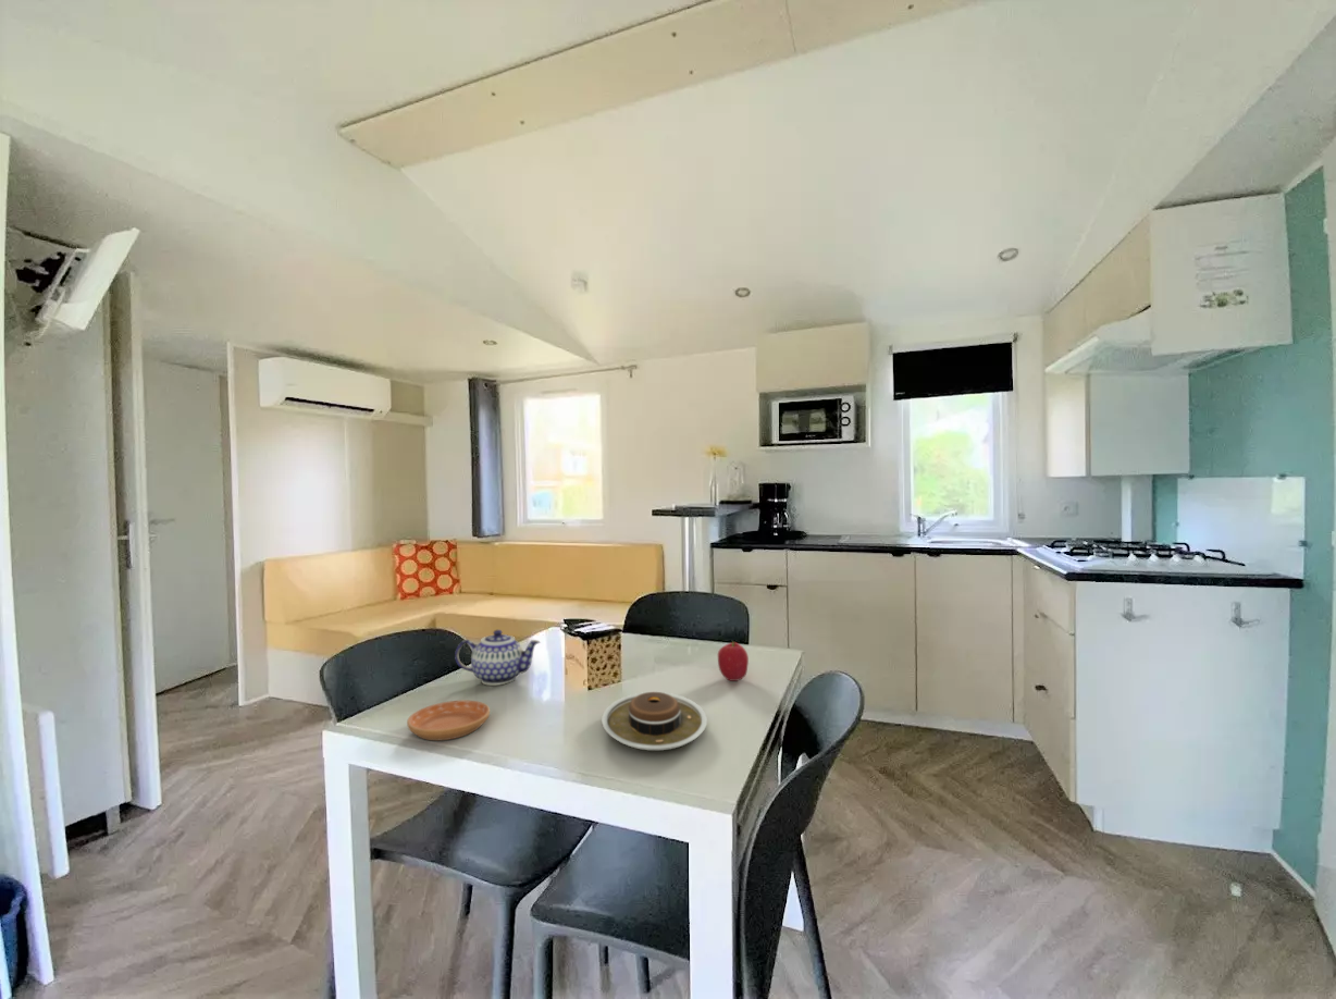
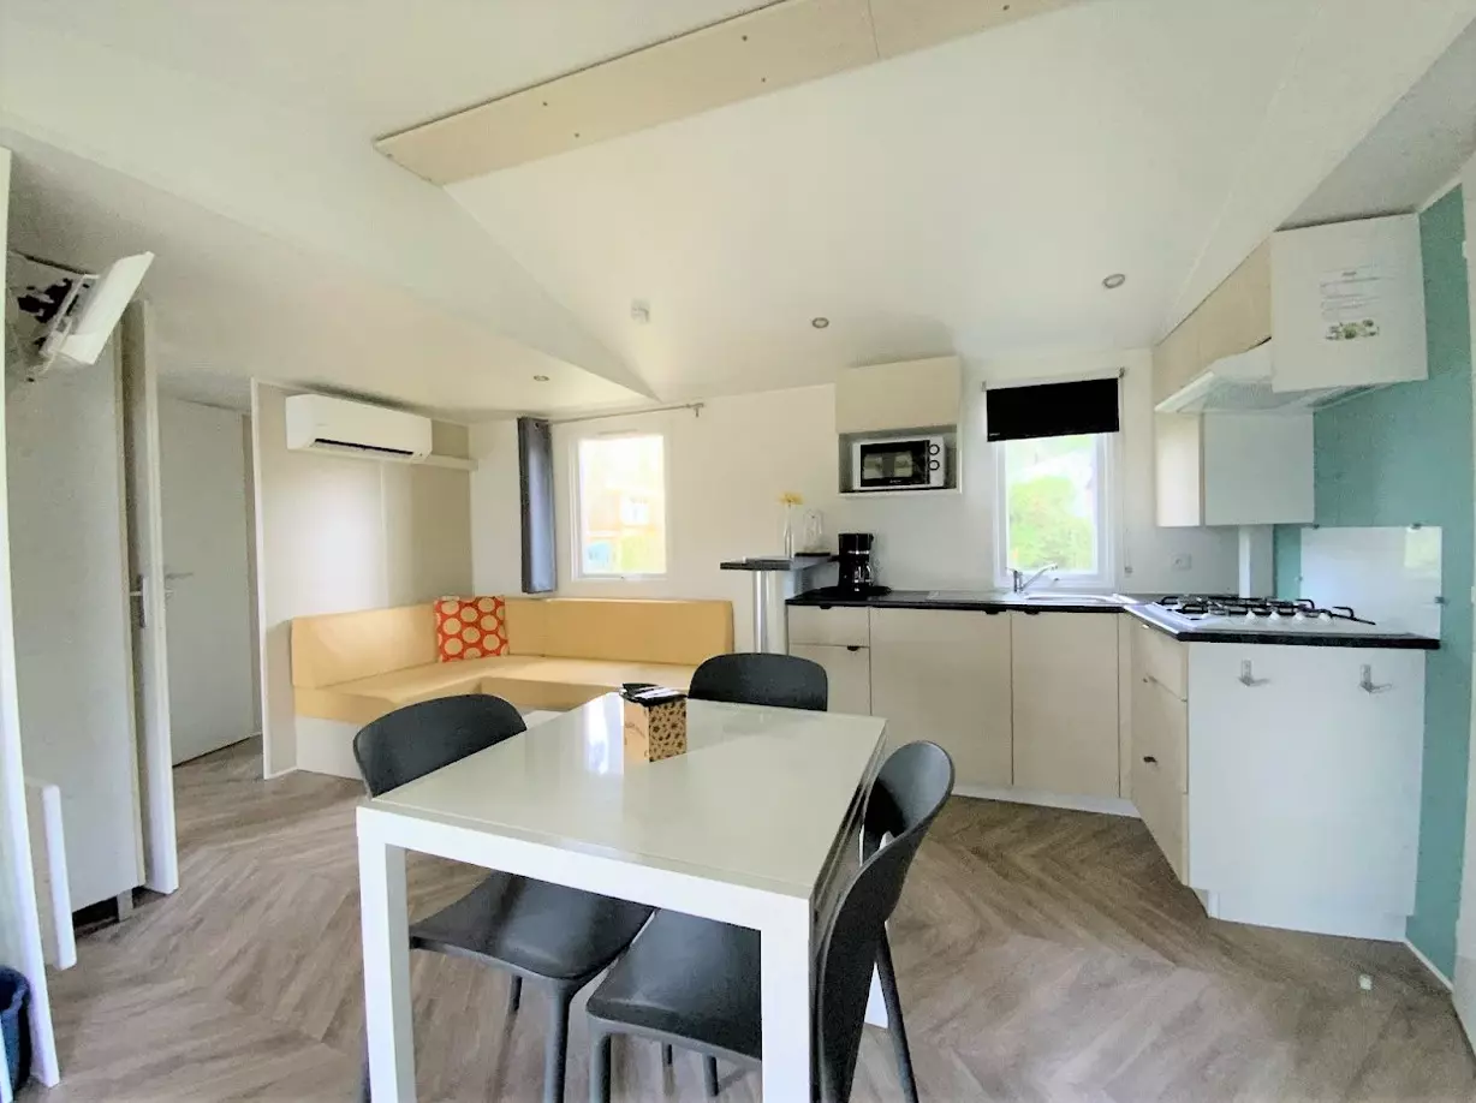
- fruit (733, 659)
- teapot (497, 654)
- plate (654, 714)
- saucer (449, 720)
